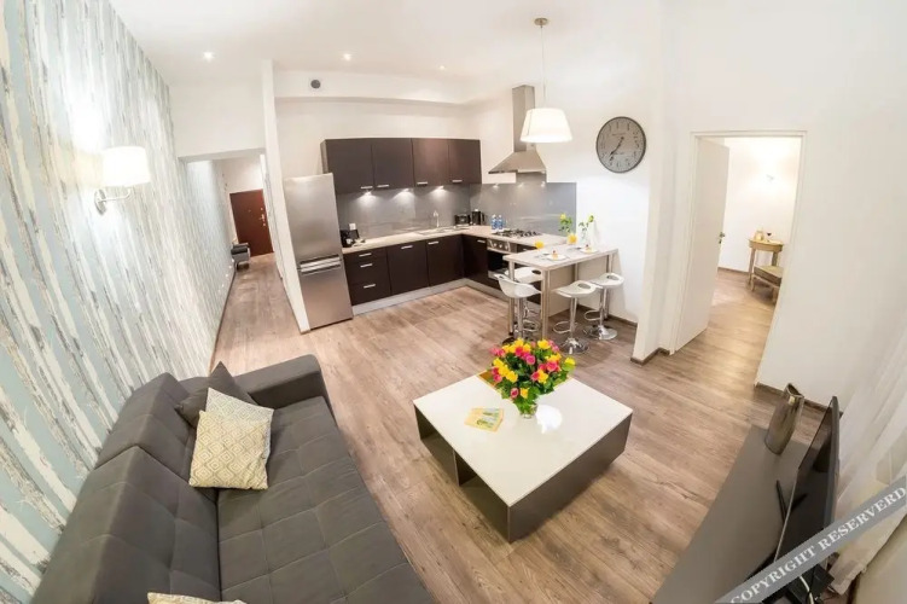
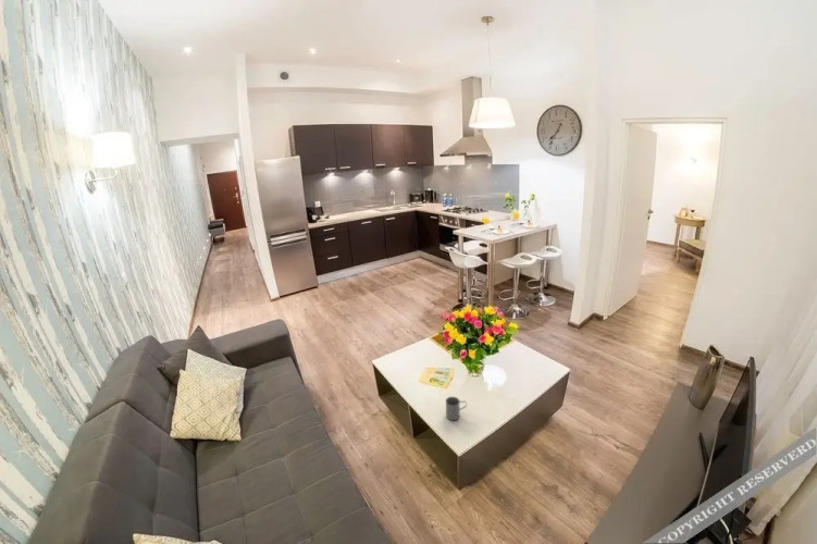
+ mug (456, 408)
